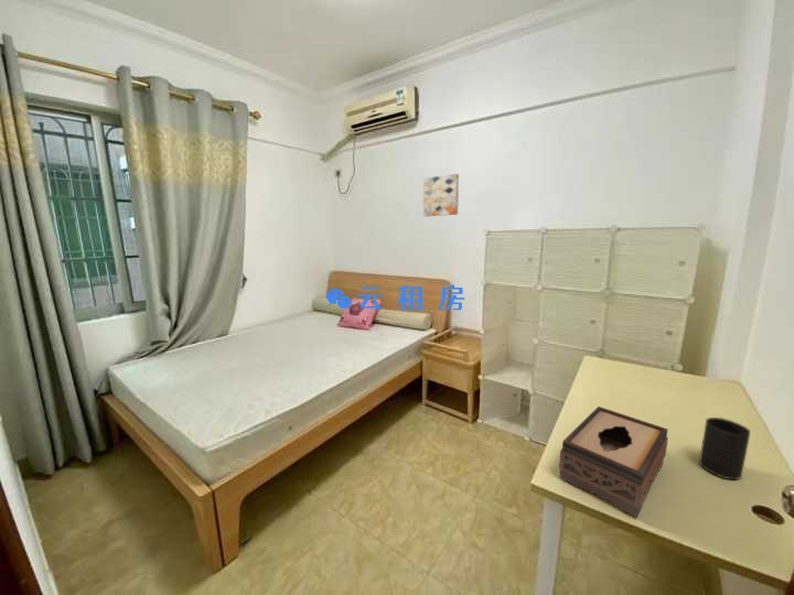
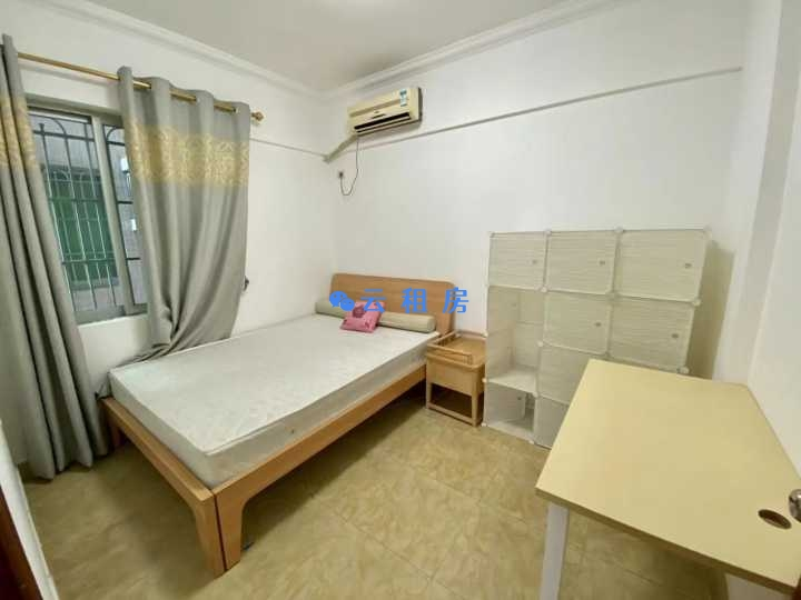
- wall art (440, 196)
- cup (723, 447)
- tissue box (614, 453)
